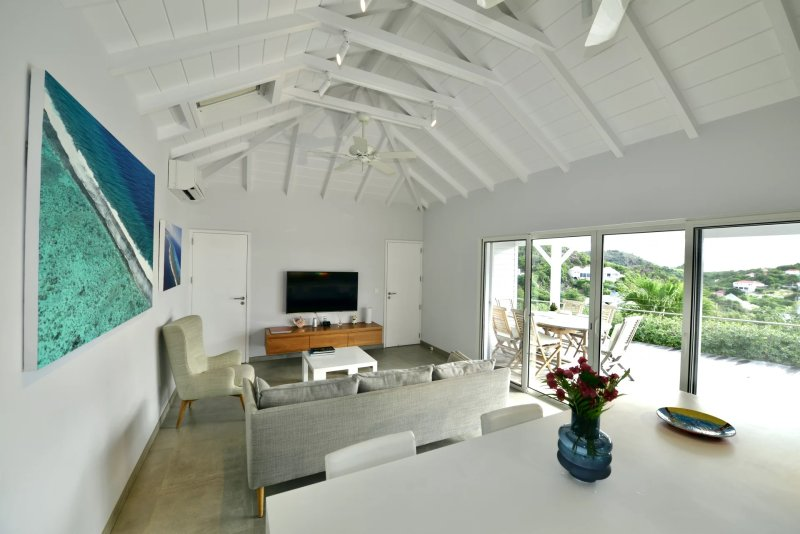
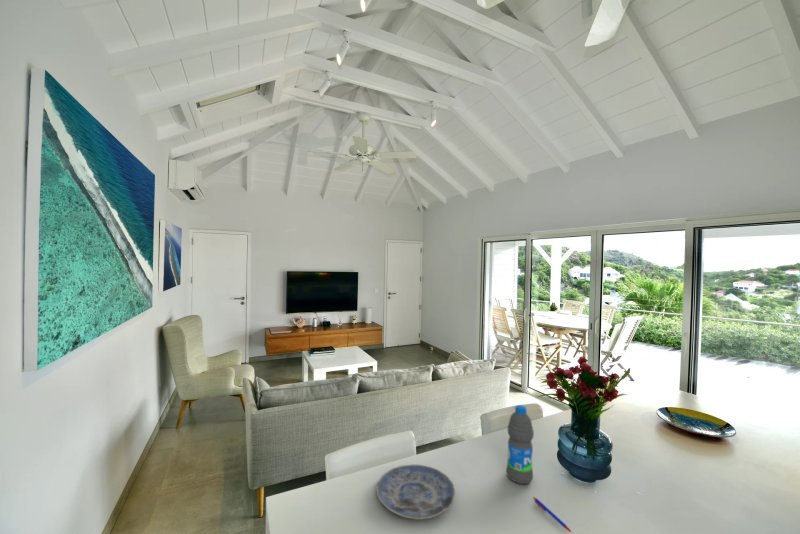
+ water bottle (520, 442)
+ pen (551, 513)
+ plate (415, 491)
